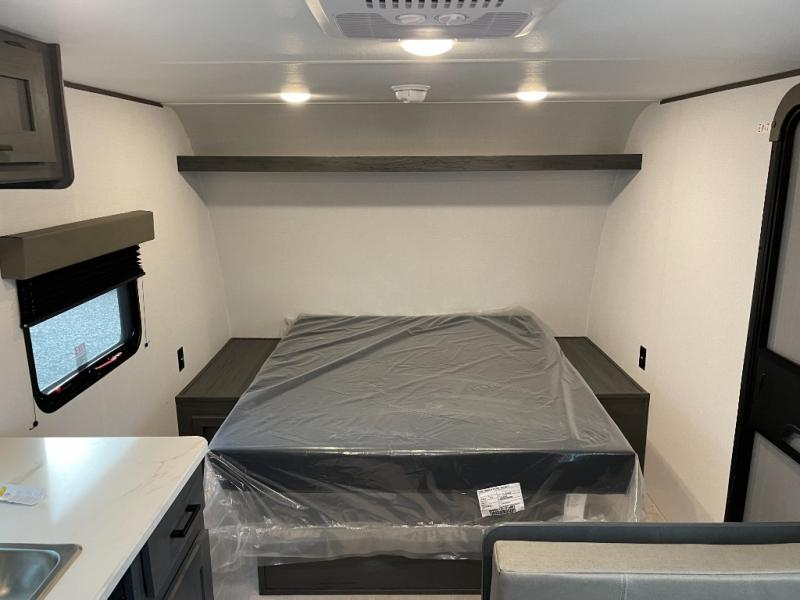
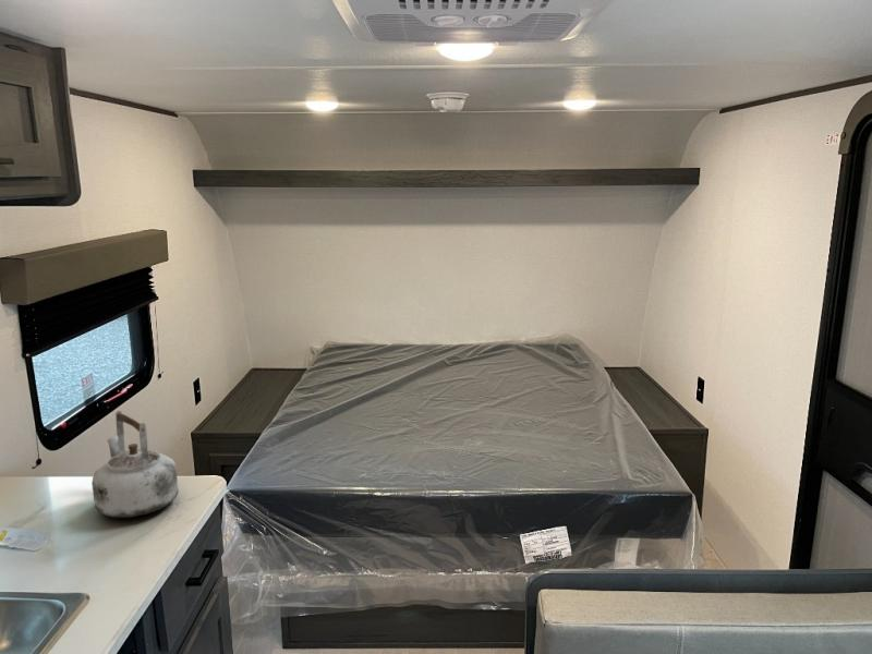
+ kettle (130, 458)
